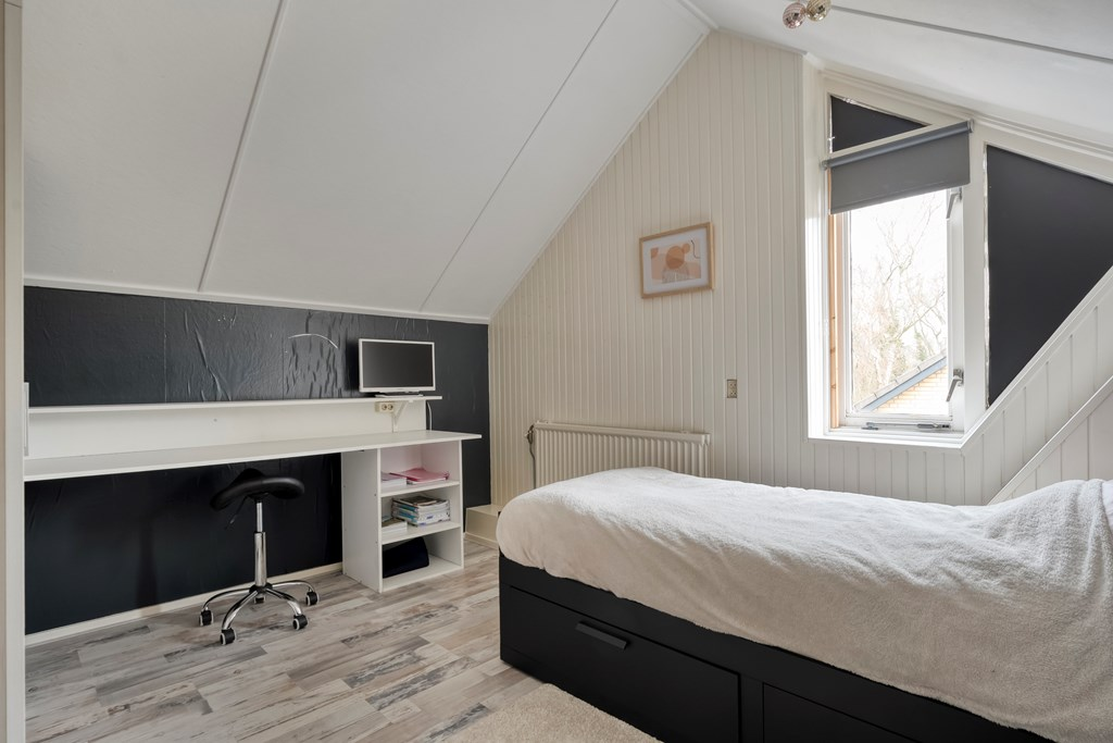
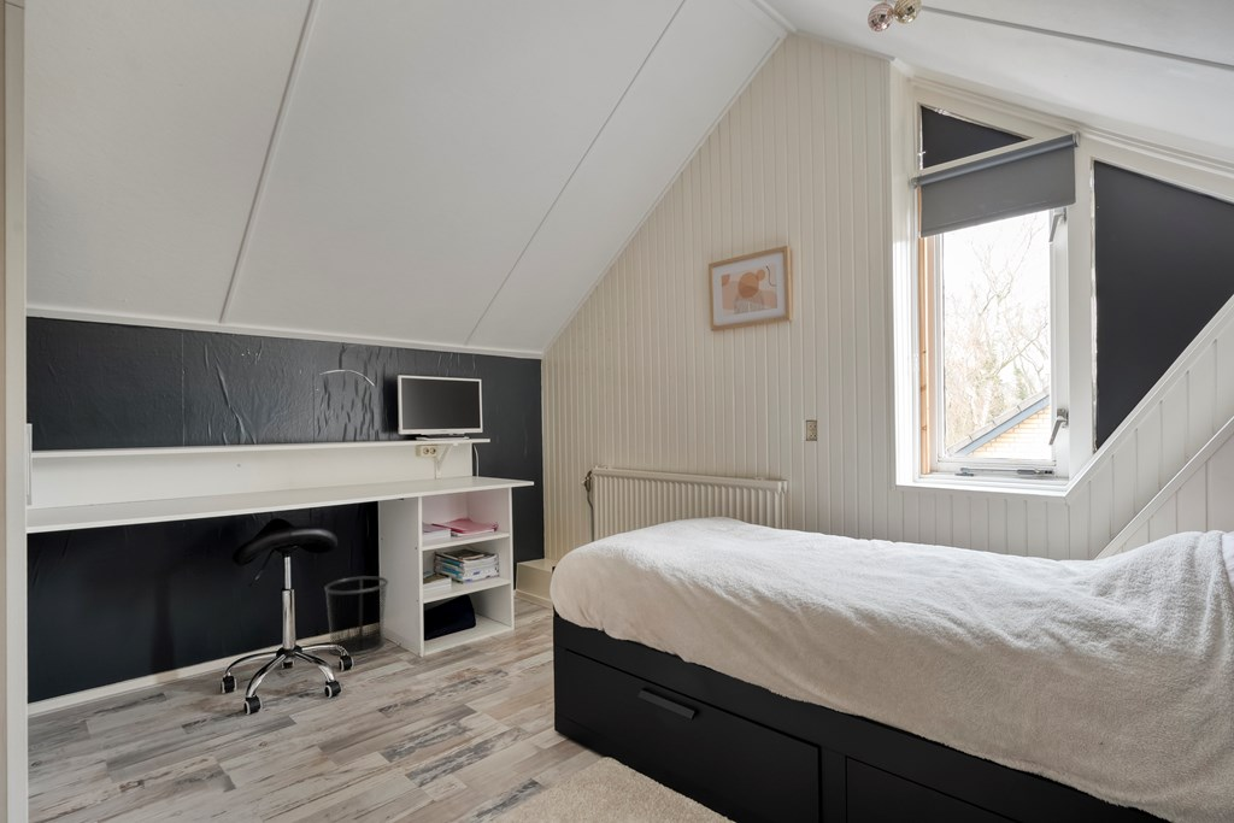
+ waste bin (357, 615)
